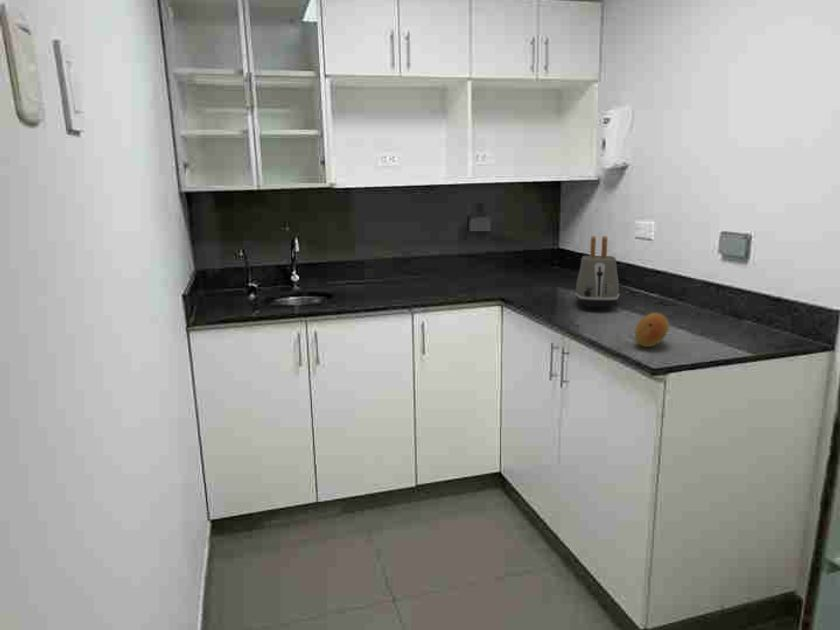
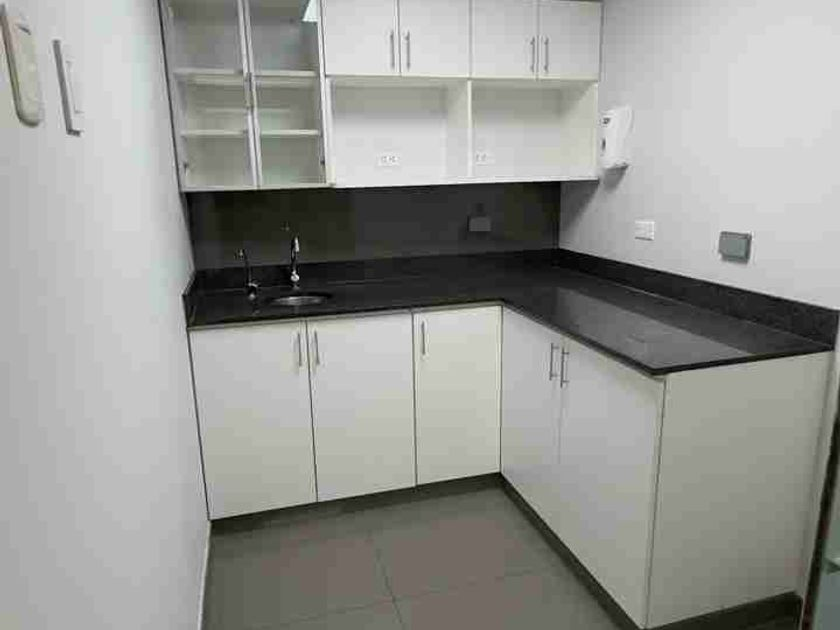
- toaster (598, 270)
- fruit (652, 328)
